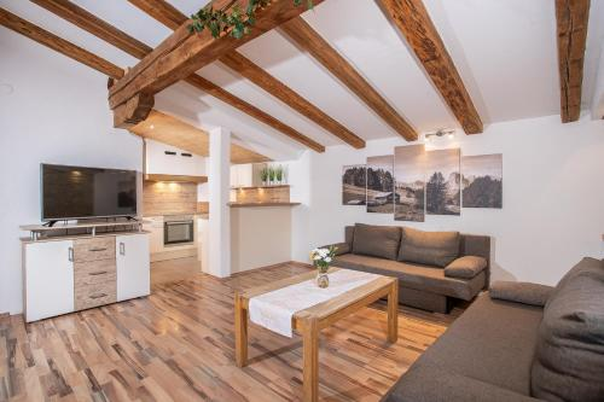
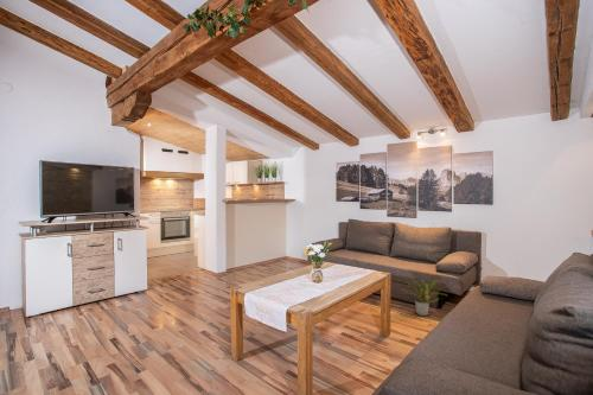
+ potted plant (423, 297)
